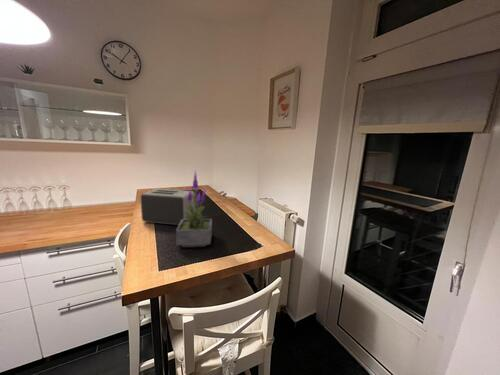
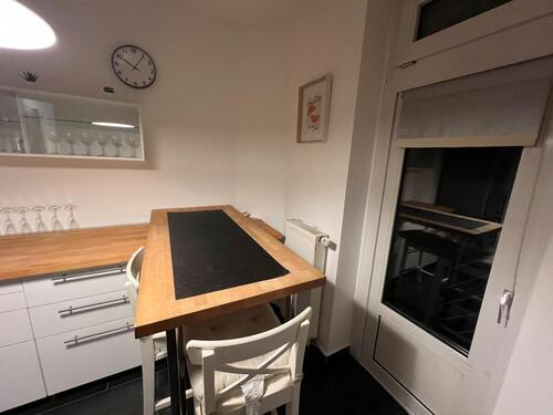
- toaster (171, 206)
- potted plant (195, 207)
